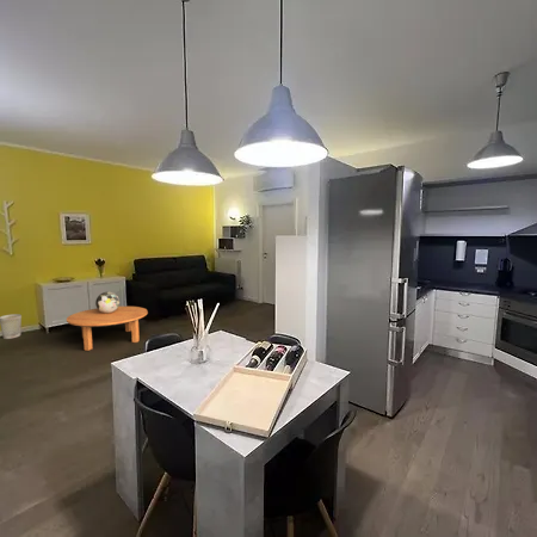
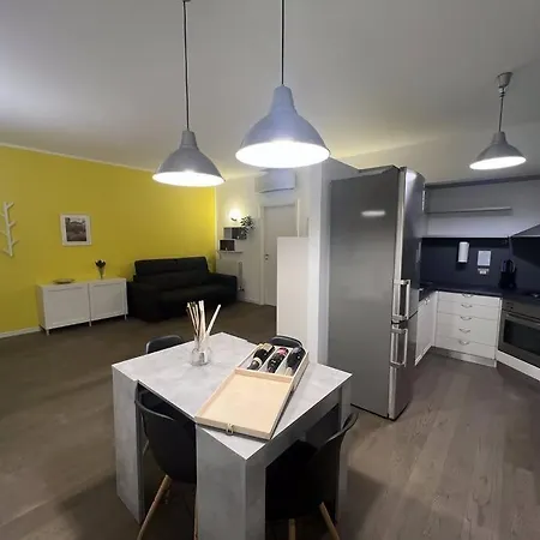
- coffee table (109, 325)
- wastebasket (10, 326)
- decorative globe (107, 302)
